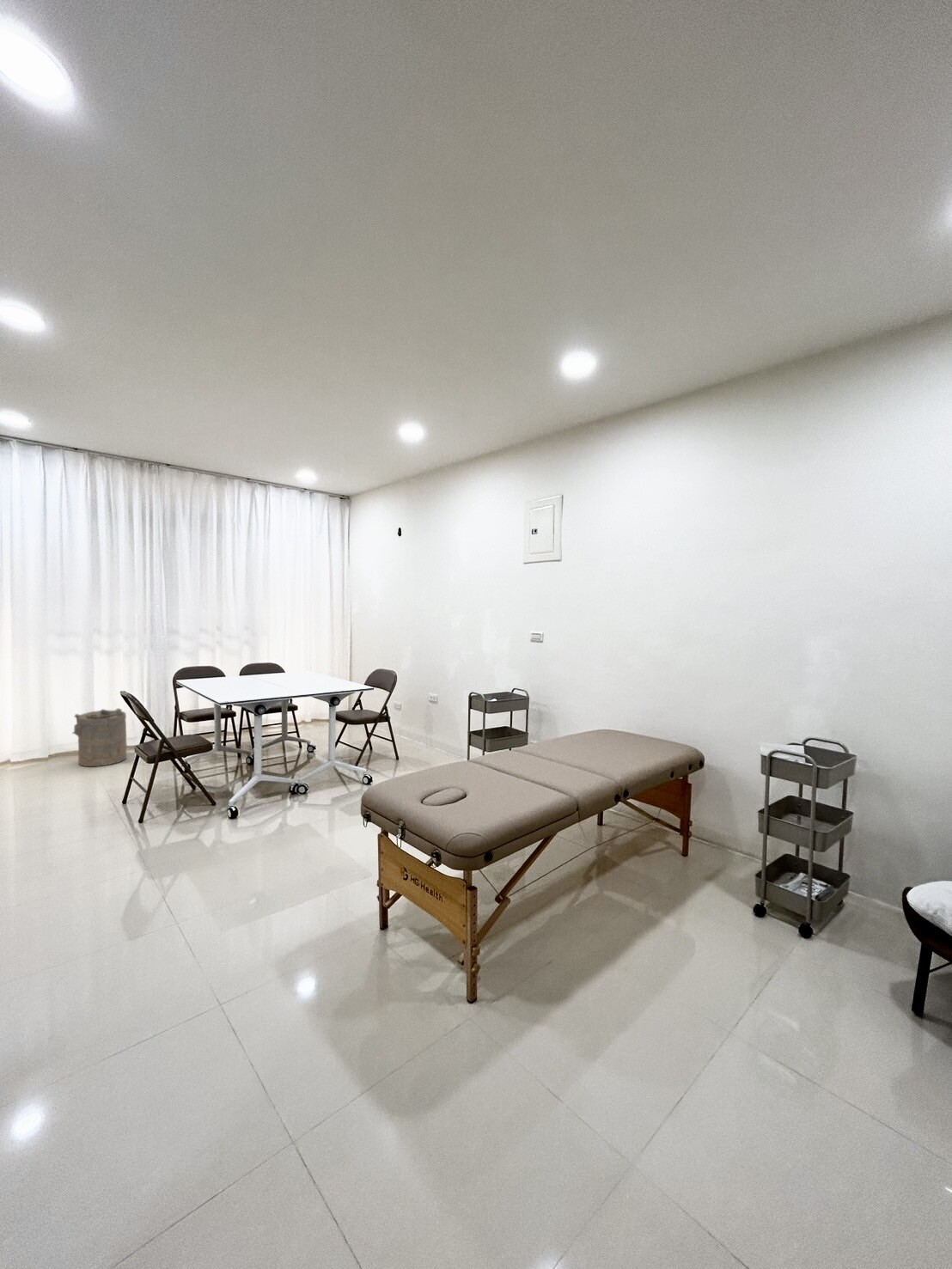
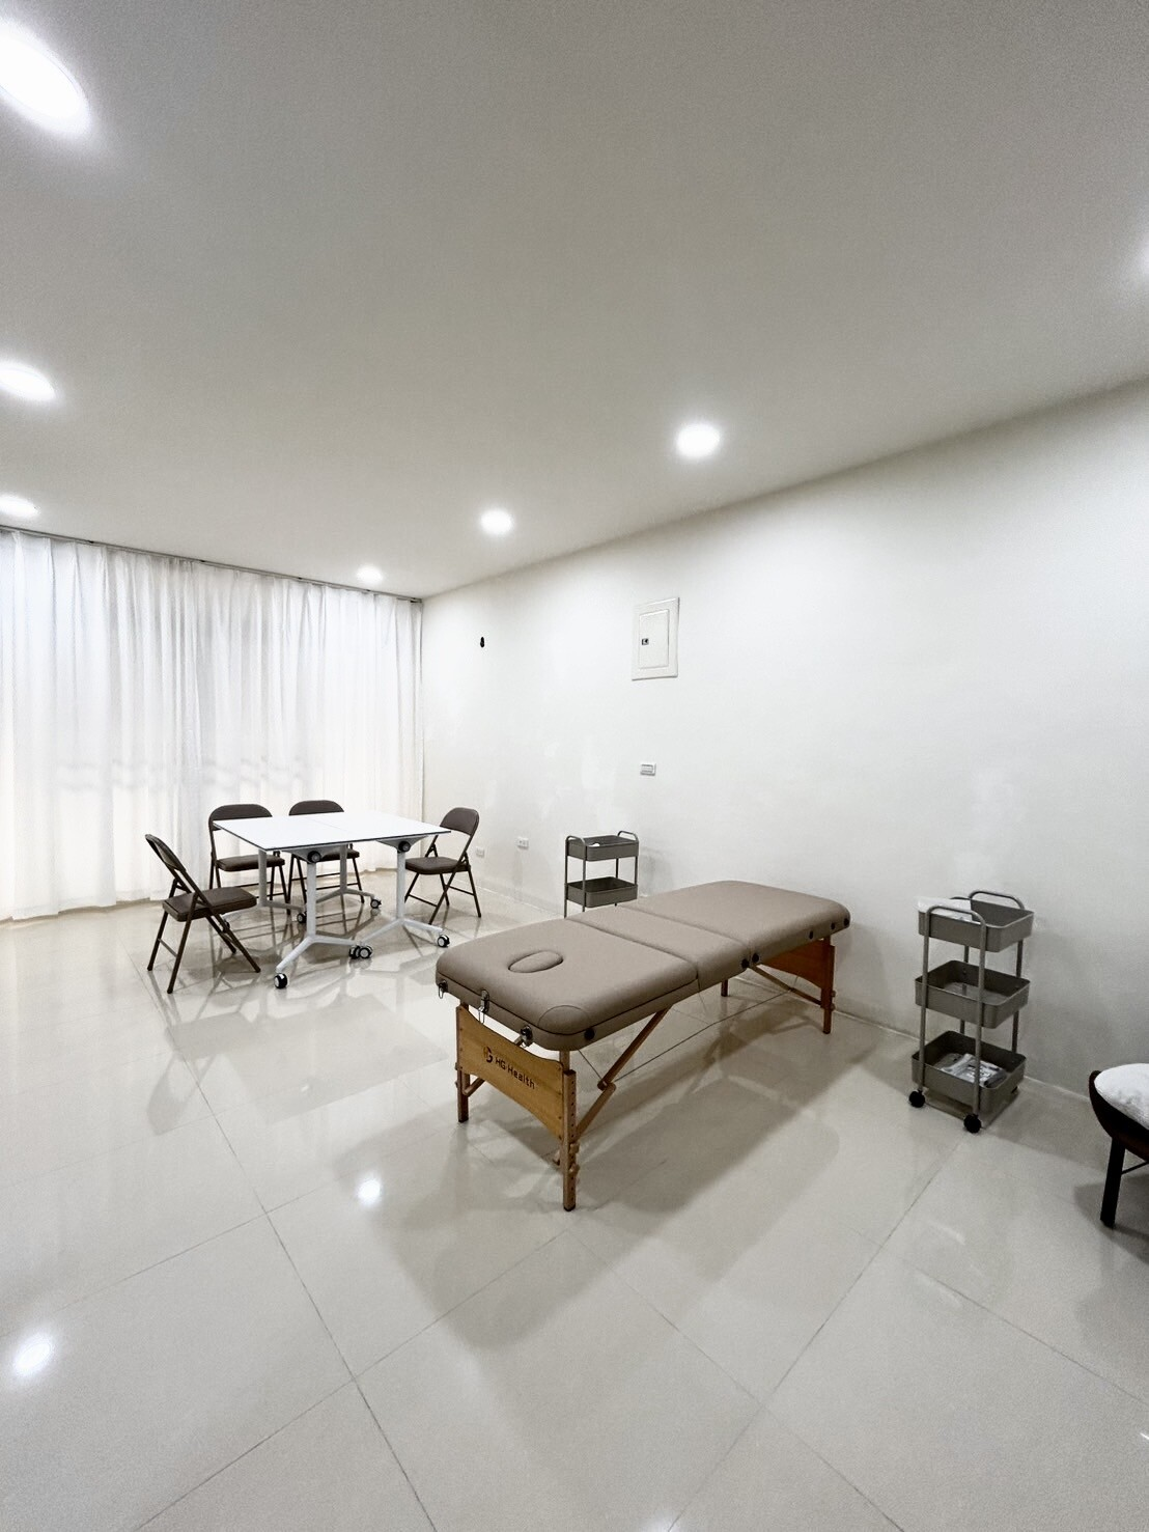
- laundry hamper (100, 735)
